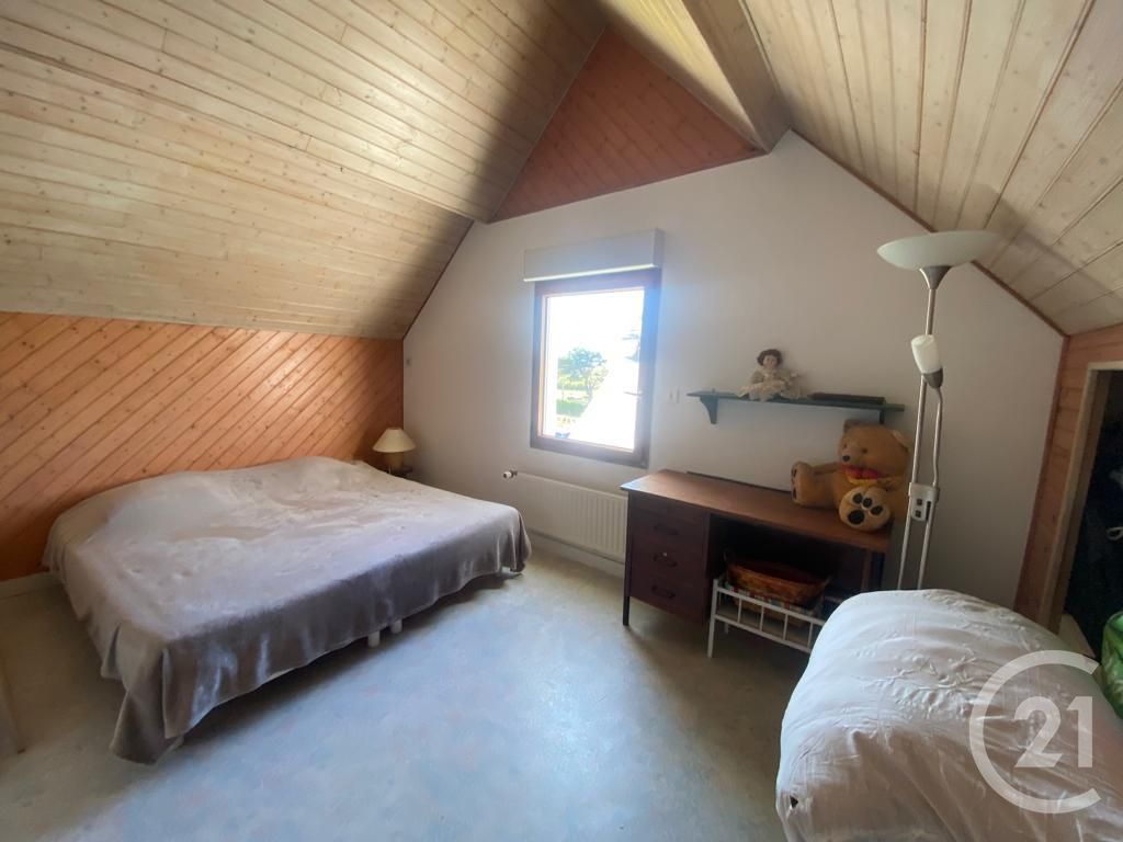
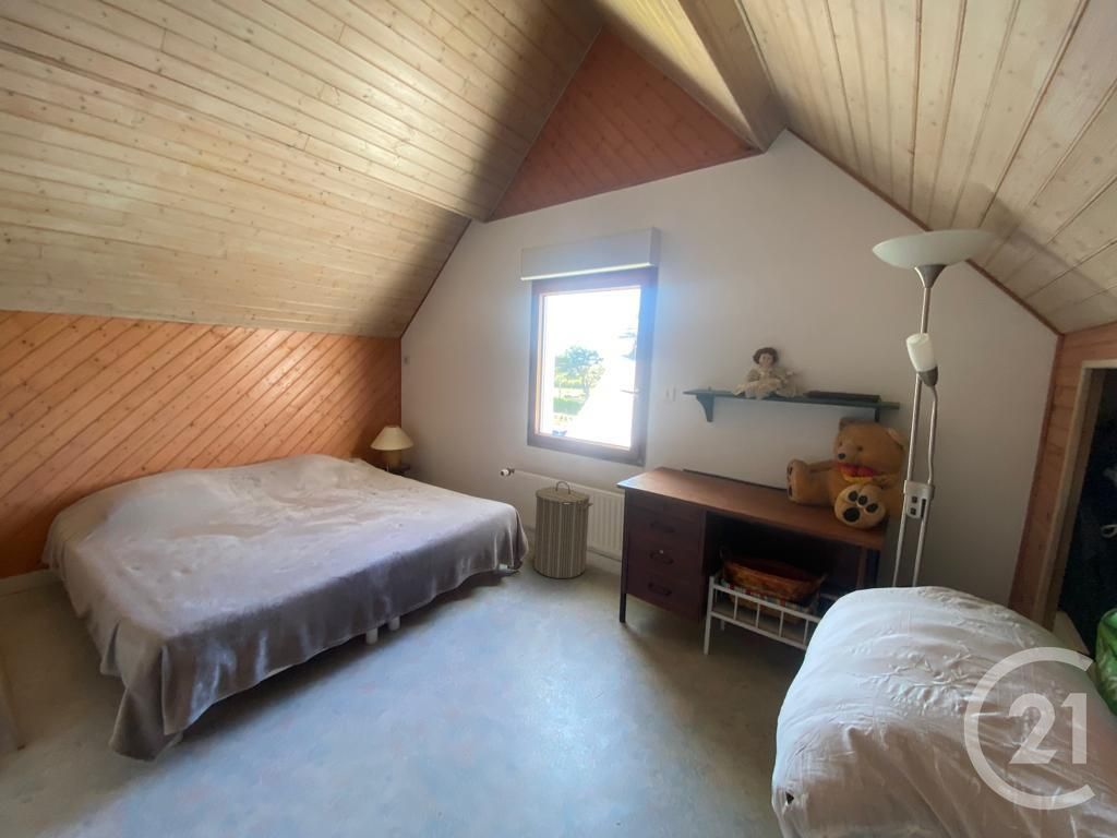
+ laundry hamper (561, 524)
